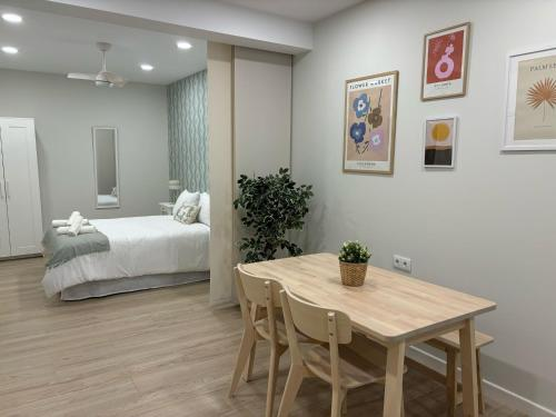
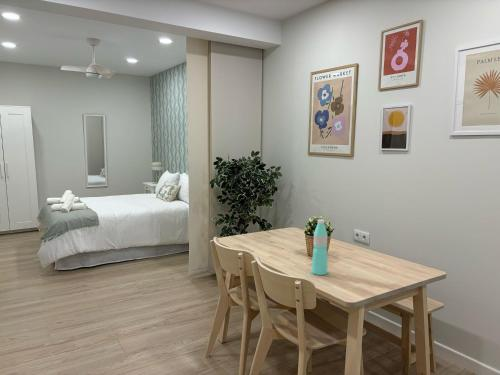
+ water bottle (320, 246)
